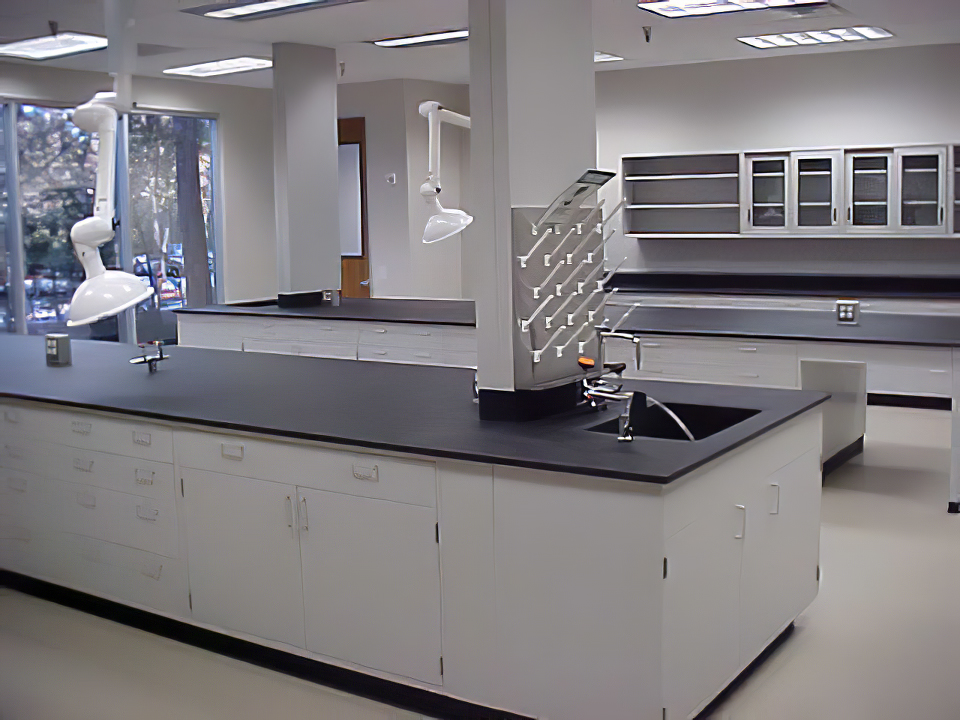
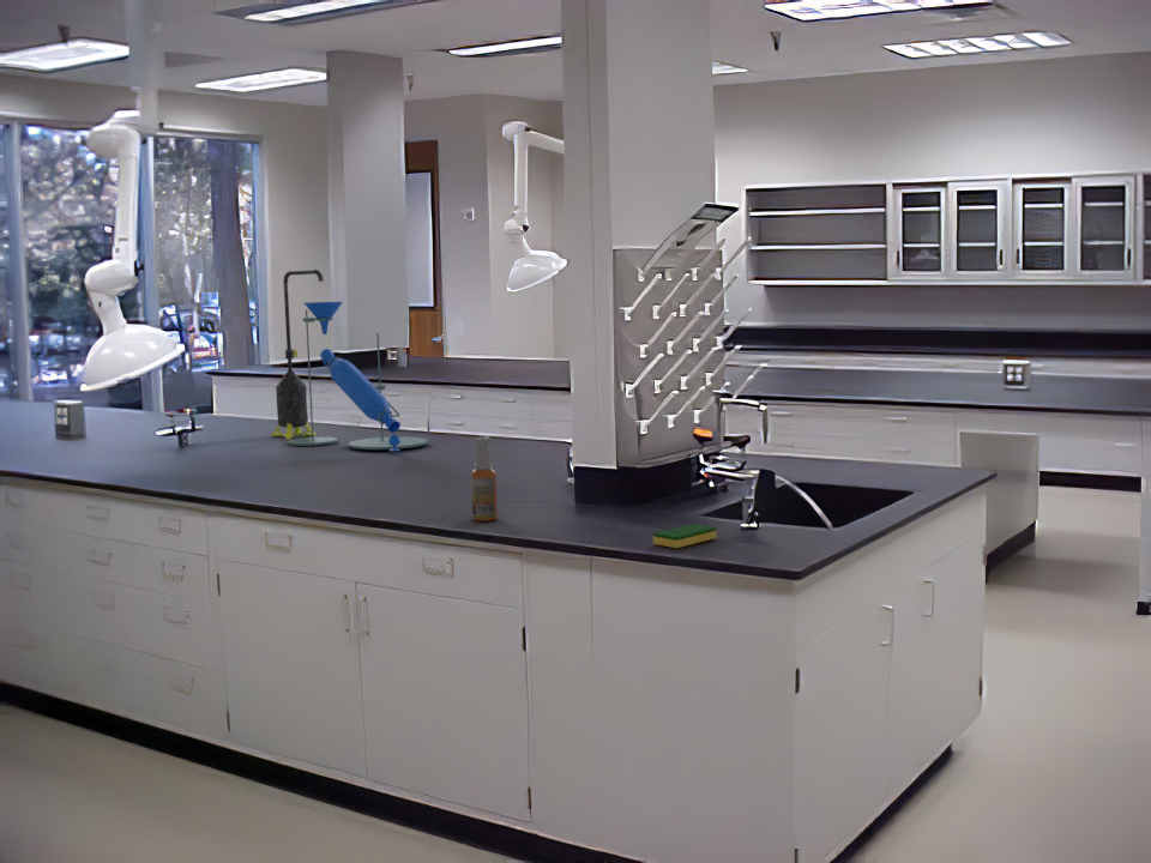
+ dish sponge (685, 536)
+ laboratory equipment (344, 360)
+ spray bottle (484, 477)
